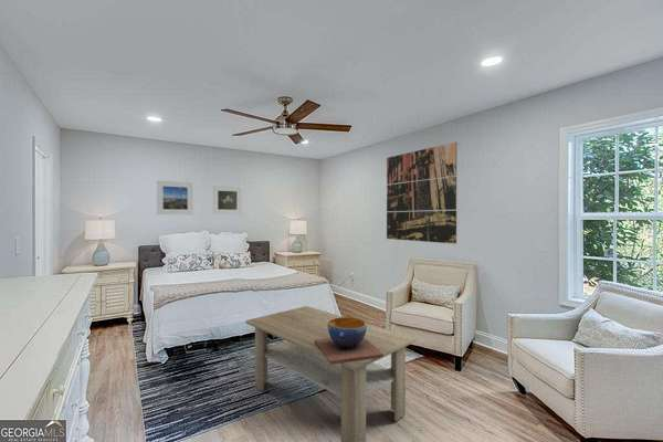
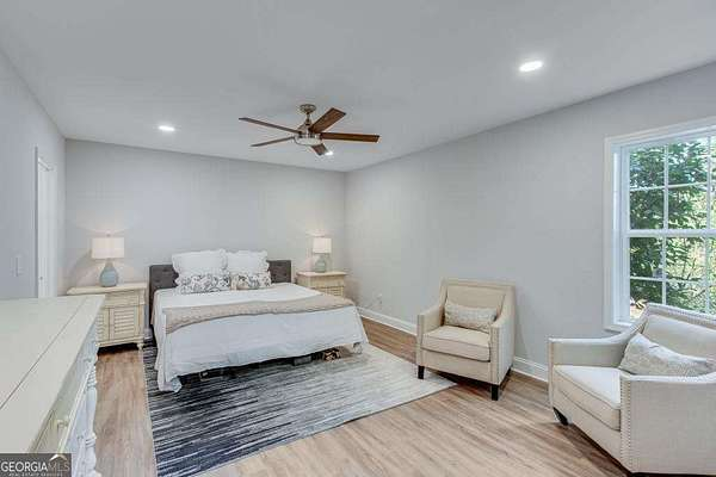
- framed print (175, 198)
- coffee table (324, 364)
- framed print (227, 200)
- decorative bowl (347, 335)
- wall art (418, 196)
